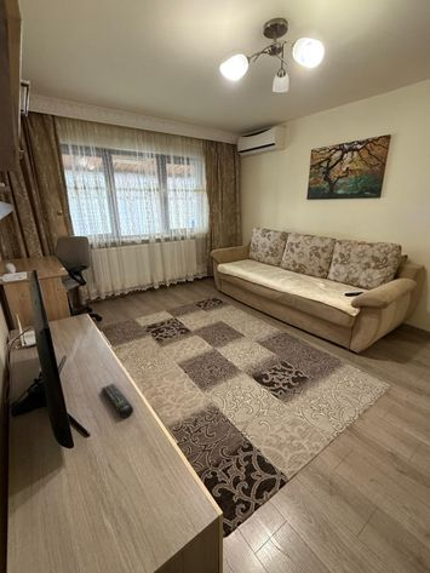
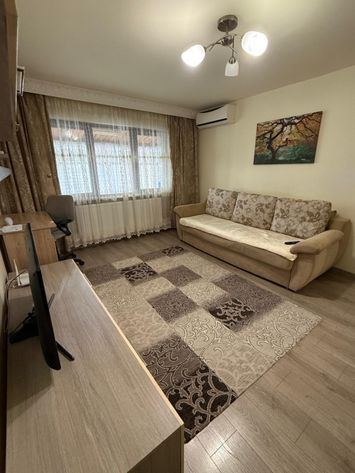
- remote control (116, 399)
